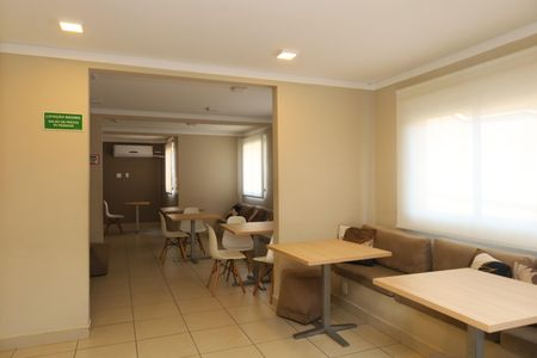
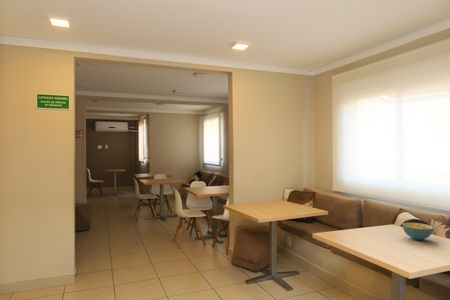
+ cereal bowl (417, 232)
